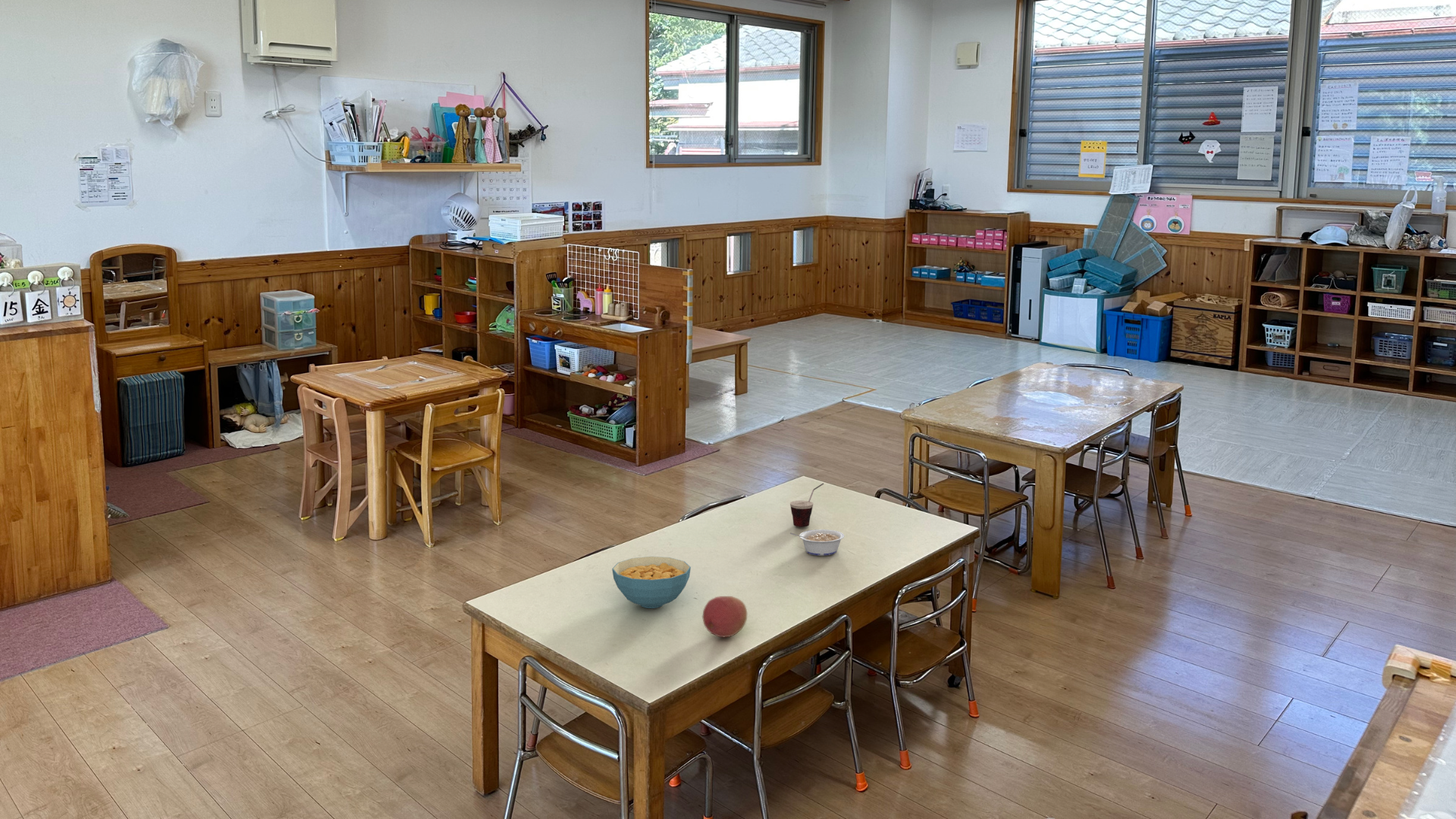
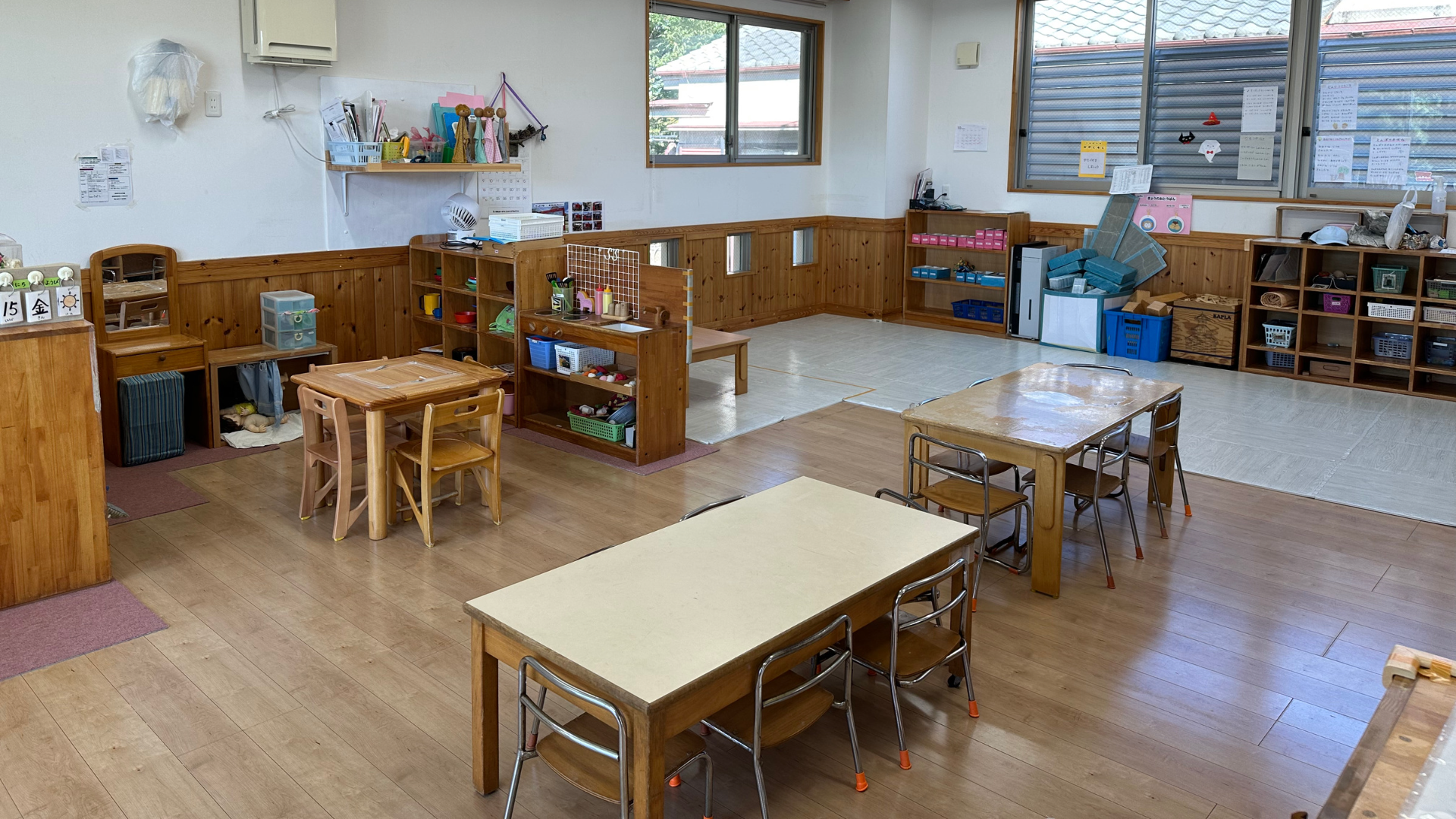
- cereal bowl (651, 585)
- legume (820, 542)
- cup (808, 505)
- fruit (725, 616)
